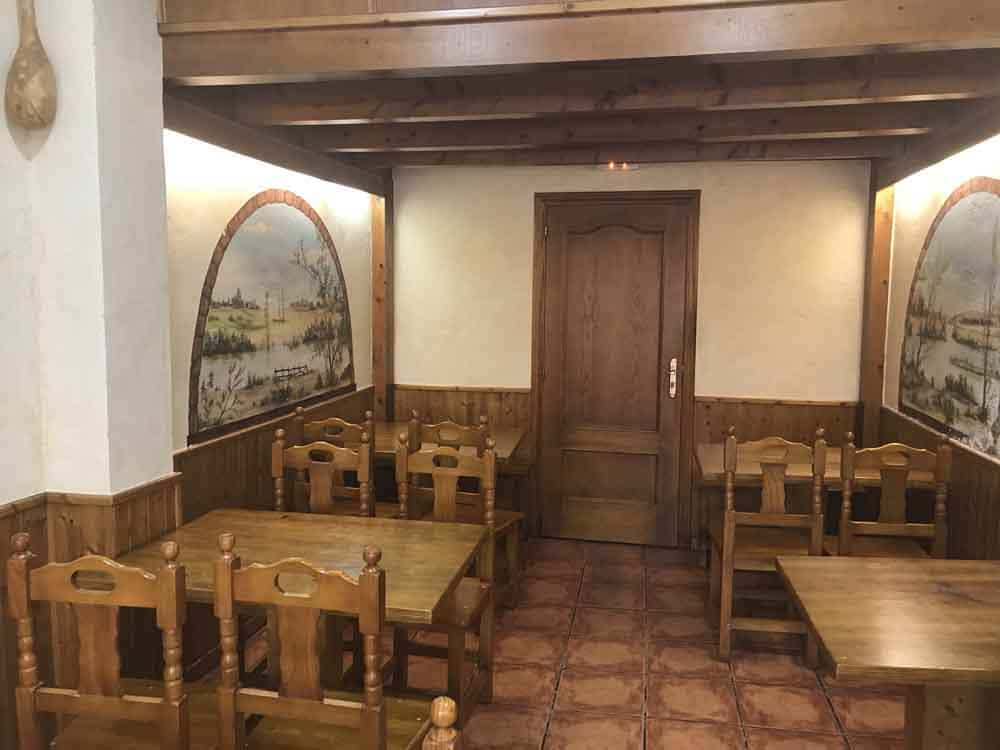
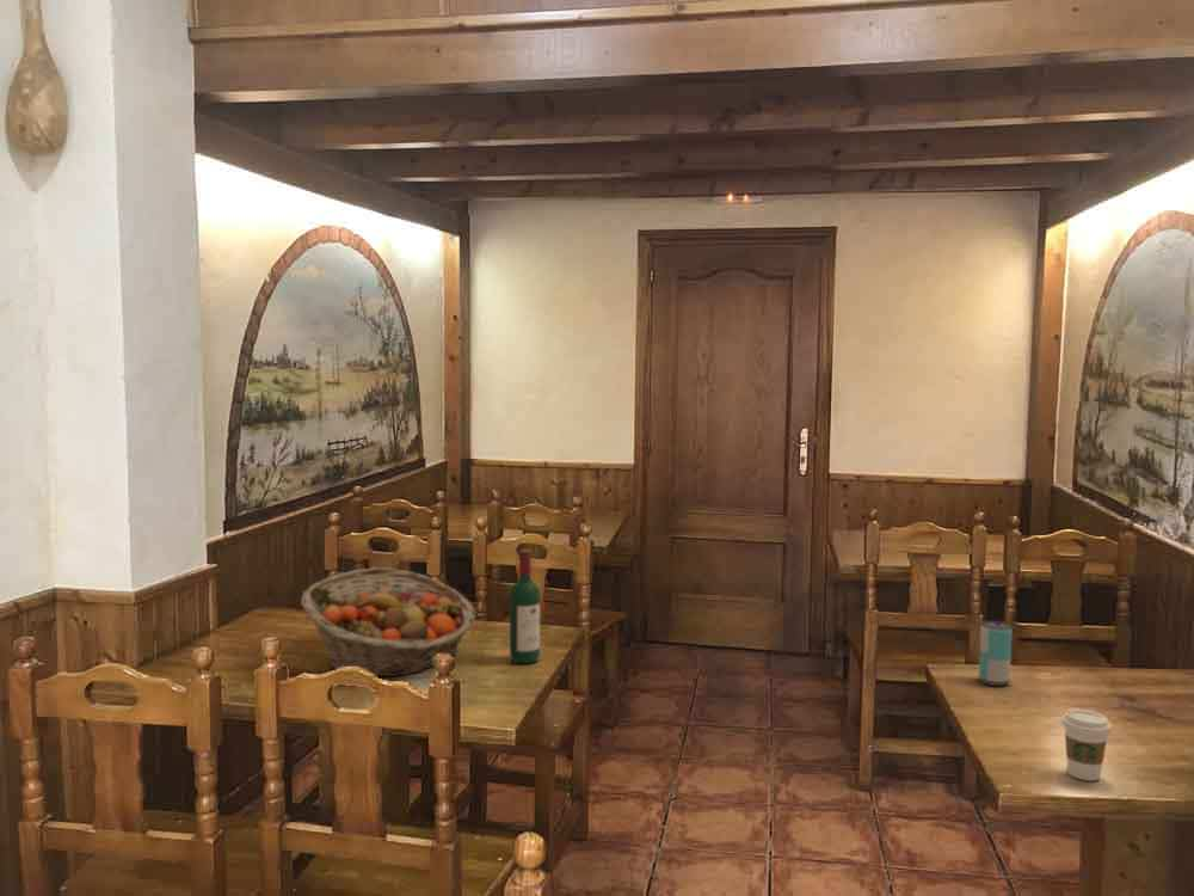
+ coffee cup (1084, 744)
+ wine bottle (524, 605)
+ fruit basket (390, 619)
+ beverage can (995, 652)
